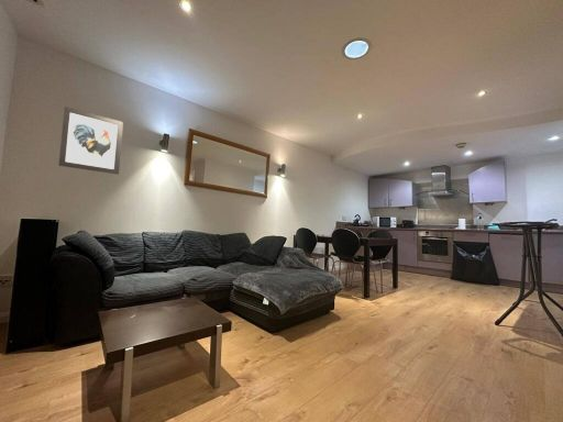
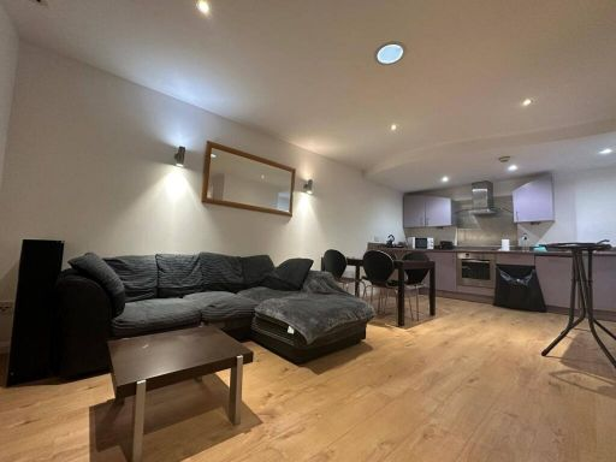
- wall art (92, 142)
